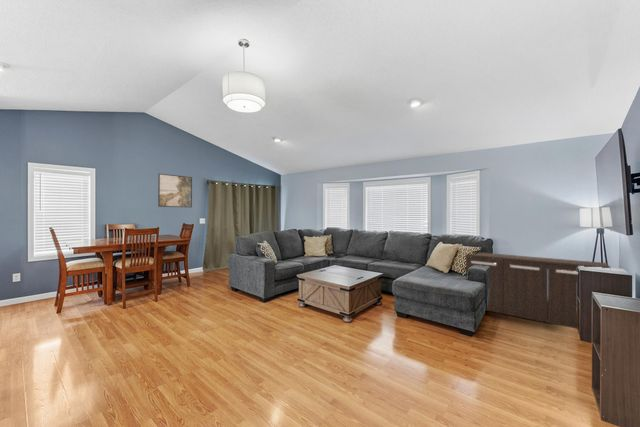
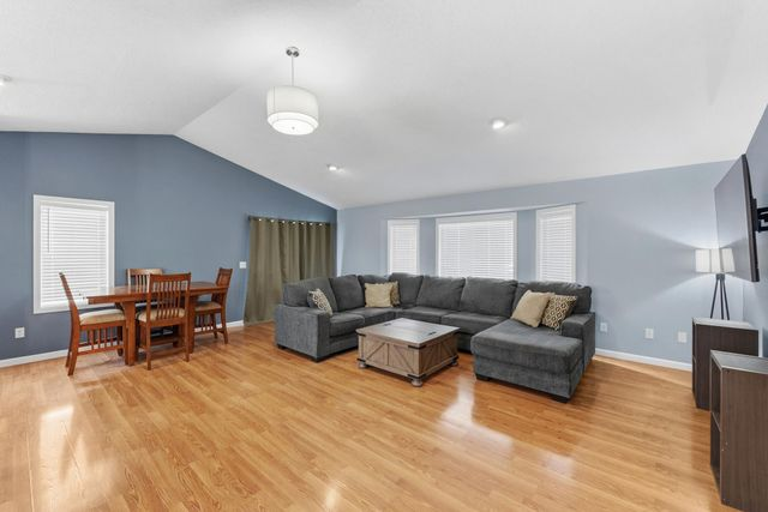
- storage cabinet (529, 286)
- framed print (175, 191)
